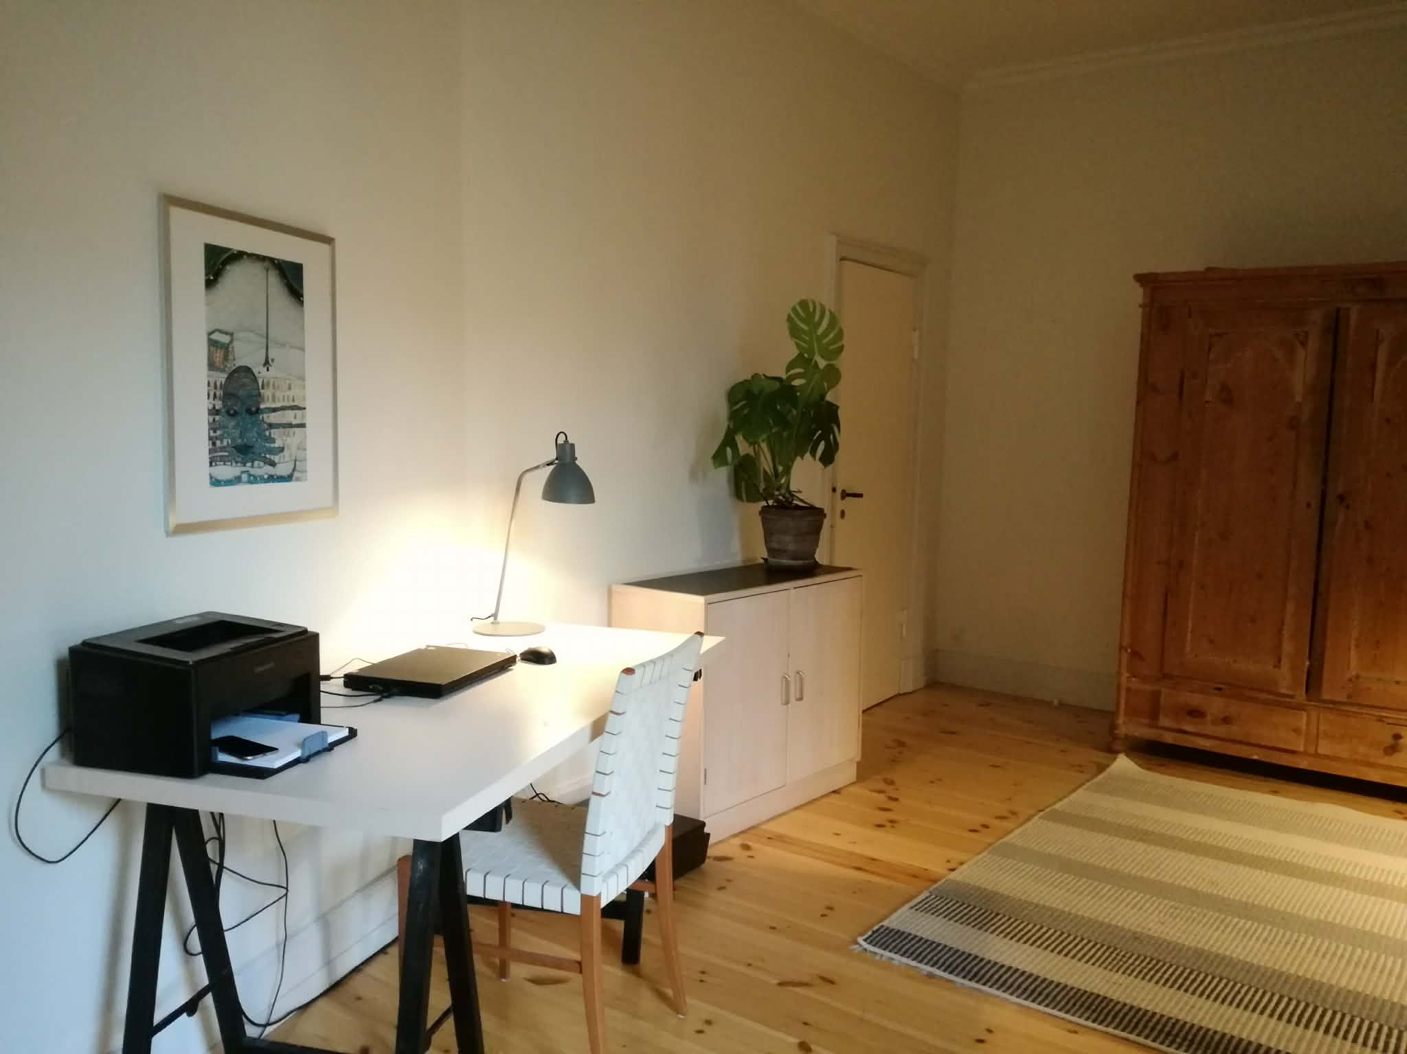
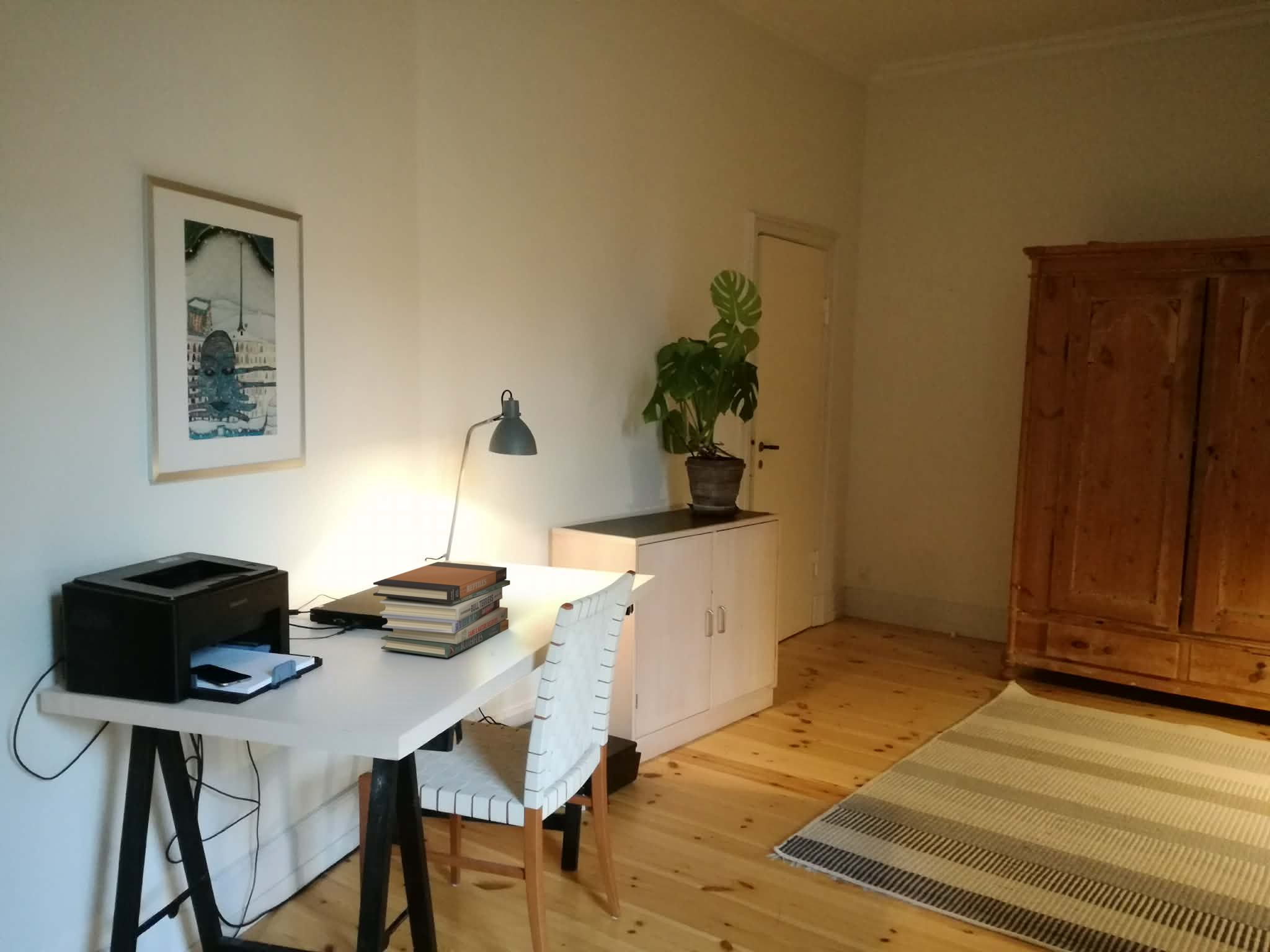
+ book stack (445, 607)
